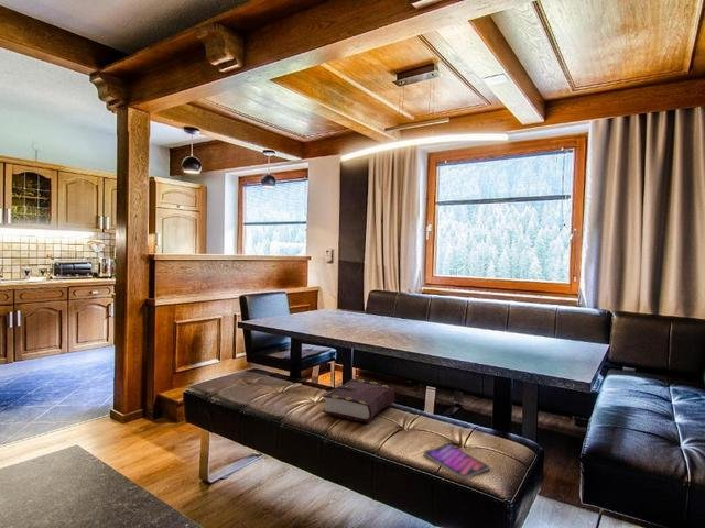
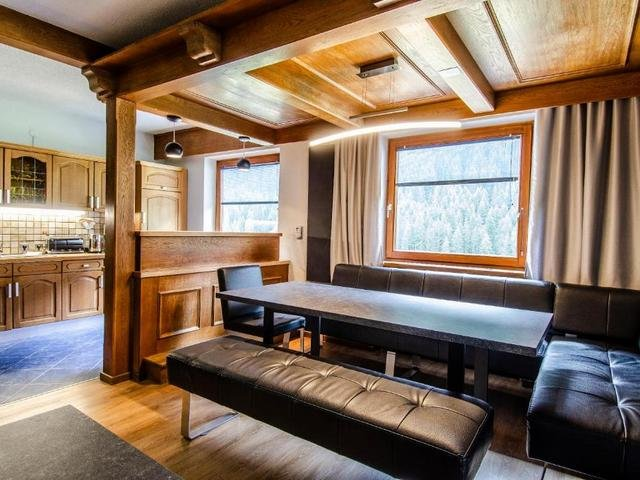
- book (359, 398)
- tablet (455, 460)
